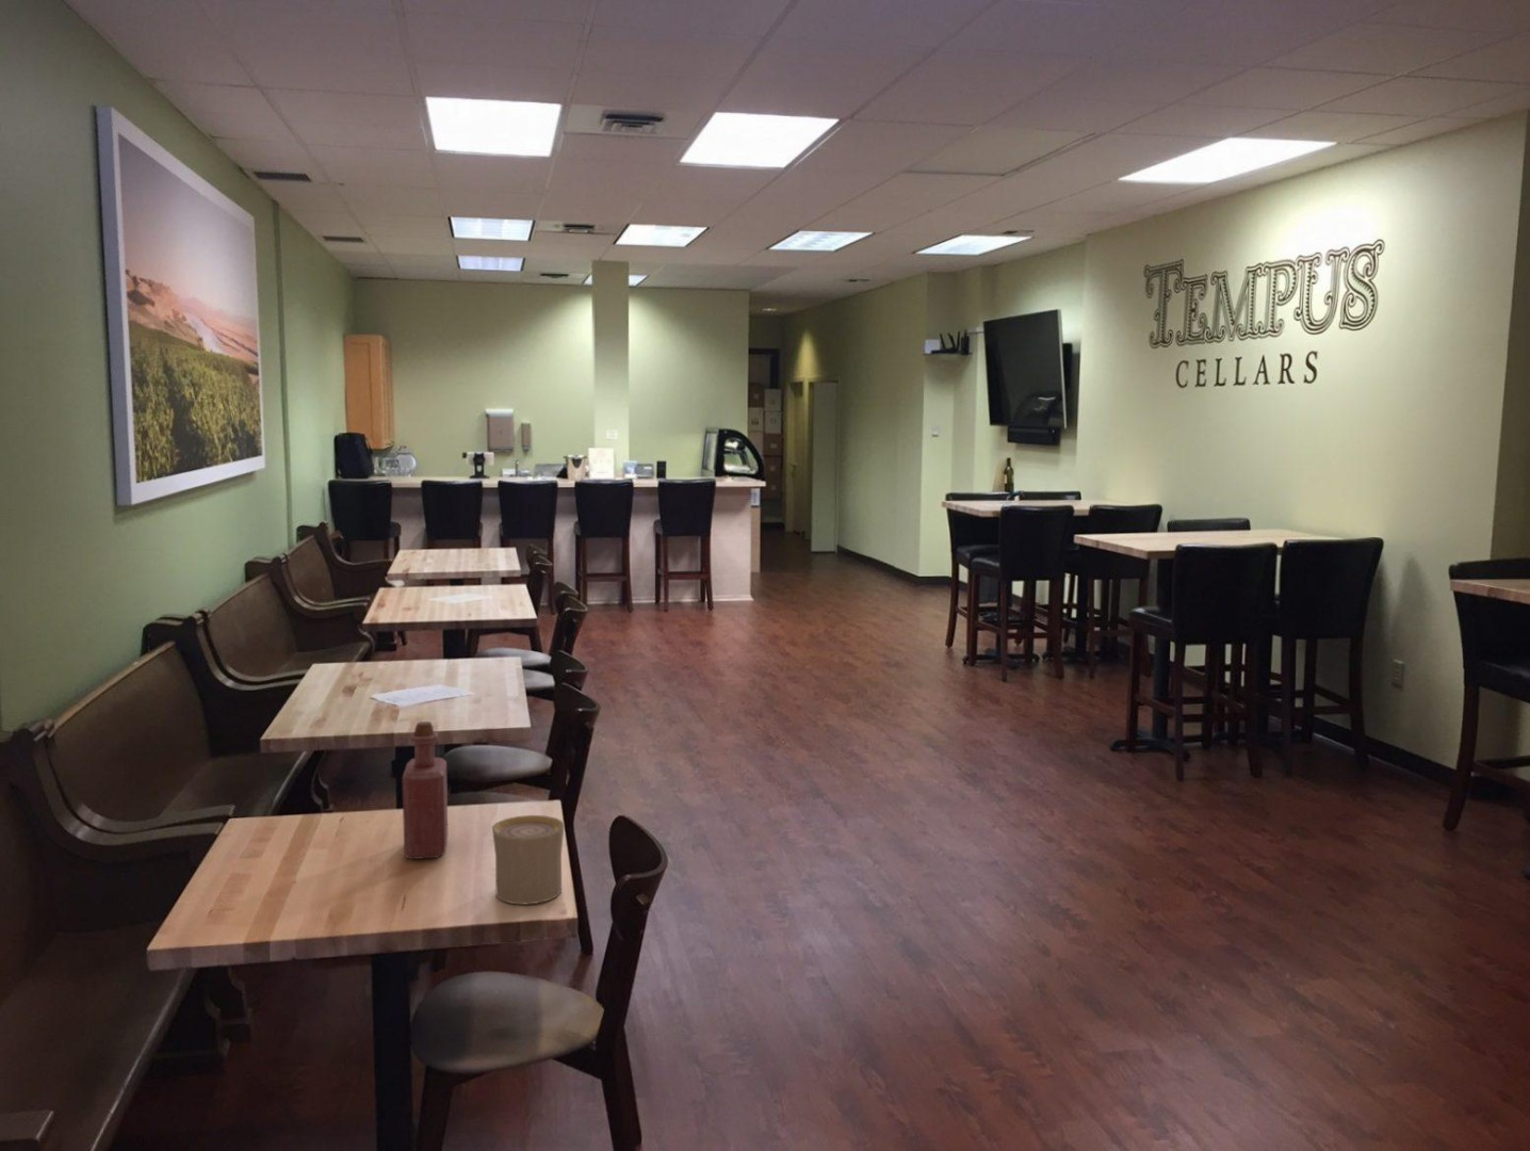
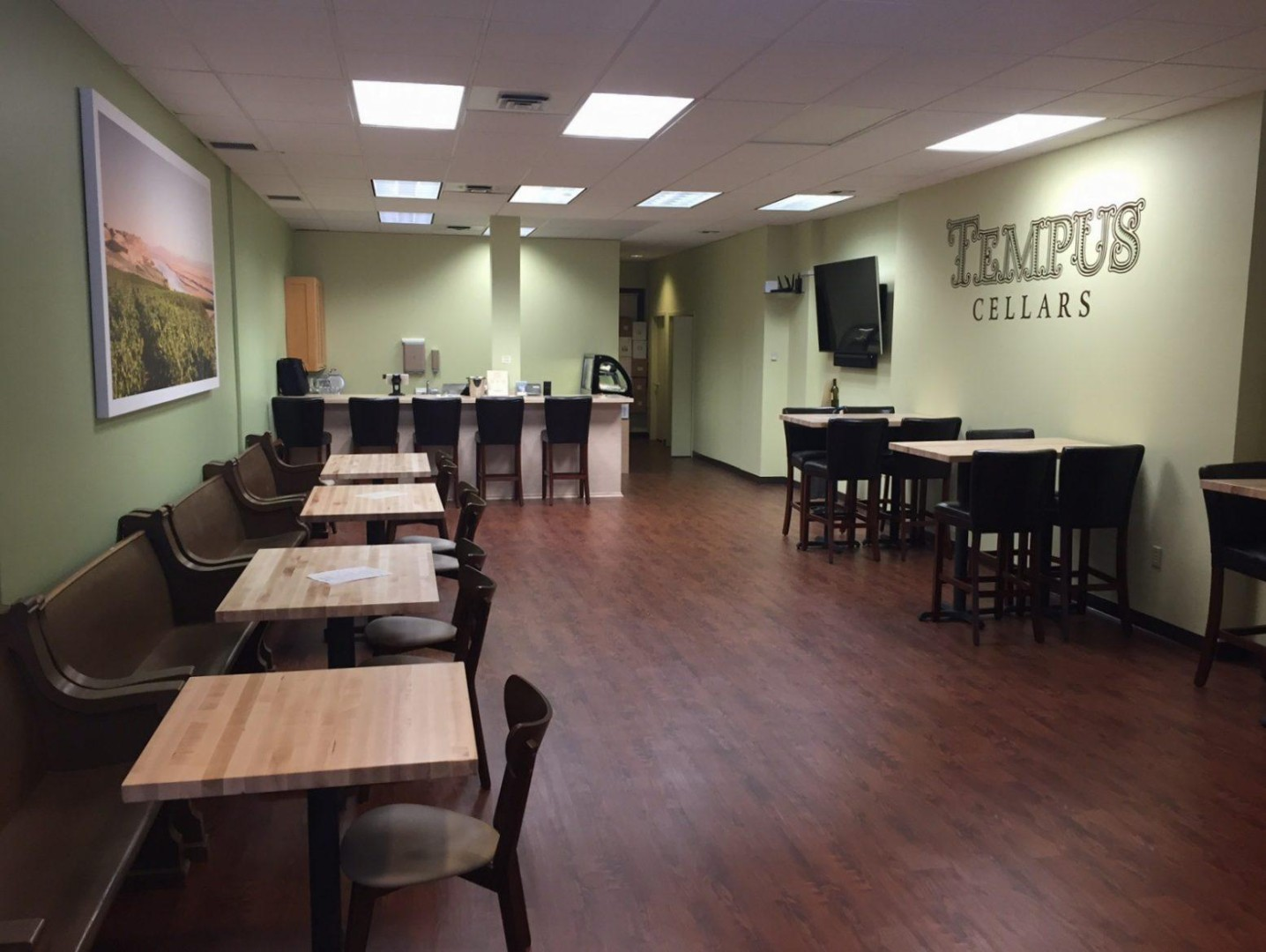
- bottle (425, 787)
- cup (528, 858)
